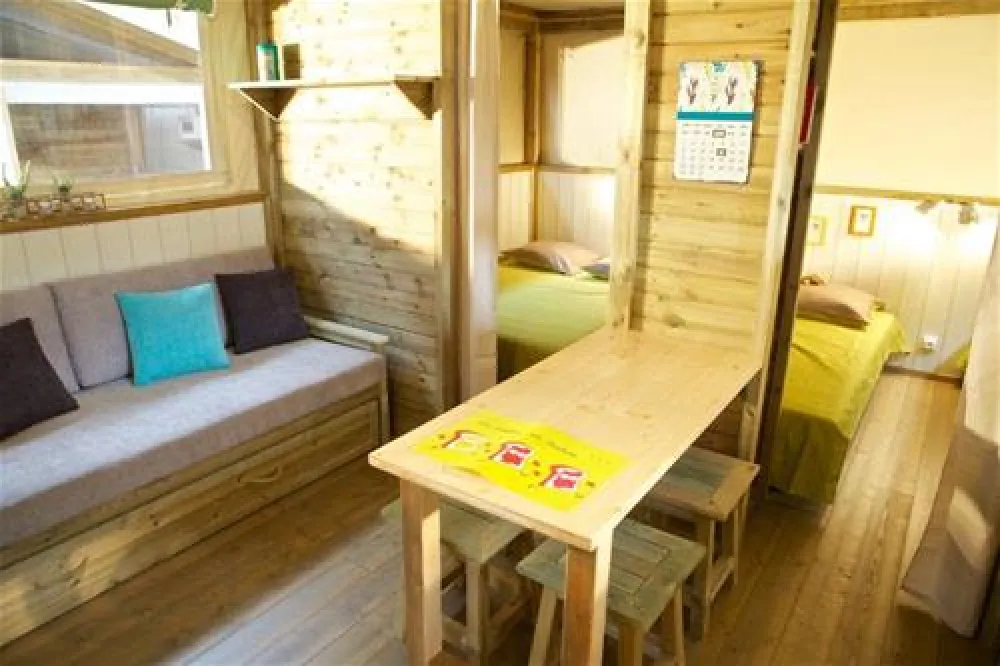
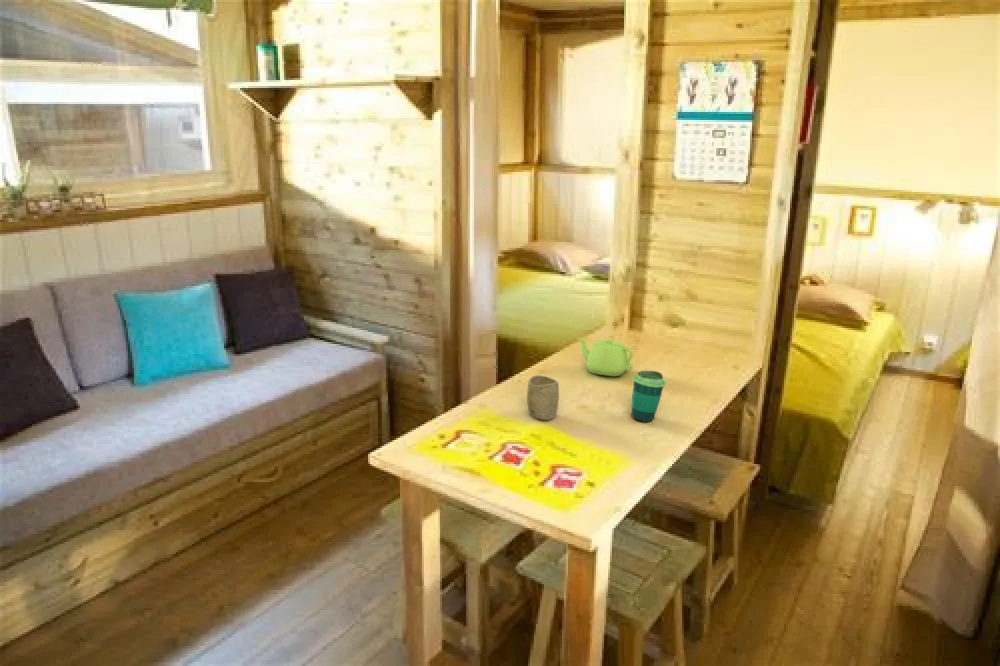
+ cup (648, 396)
+ cup (542, 397)
+ teapot (604, 355)
